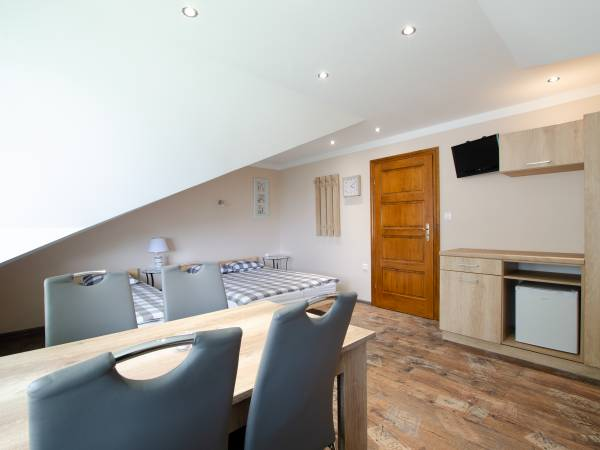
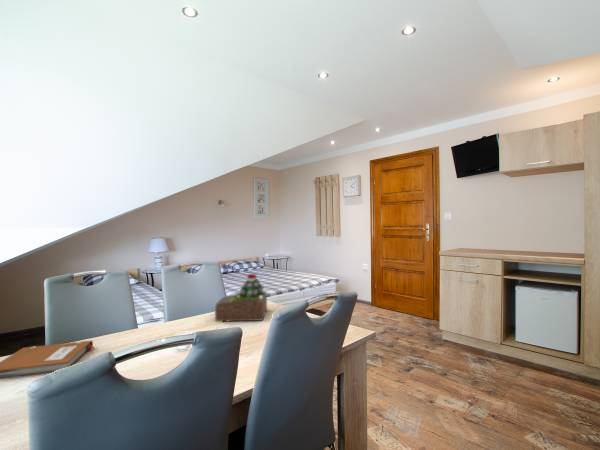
+ succulent plant (242, 294)
+ notebook (47, 357)
